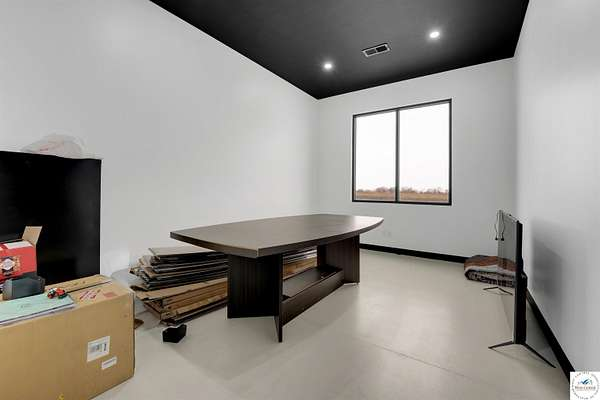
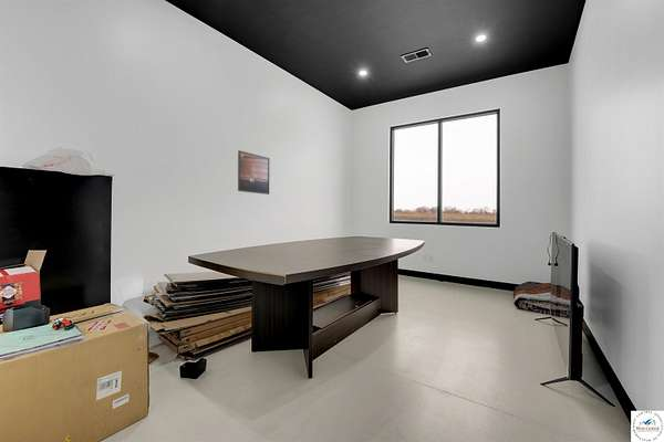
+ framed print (255, 173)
